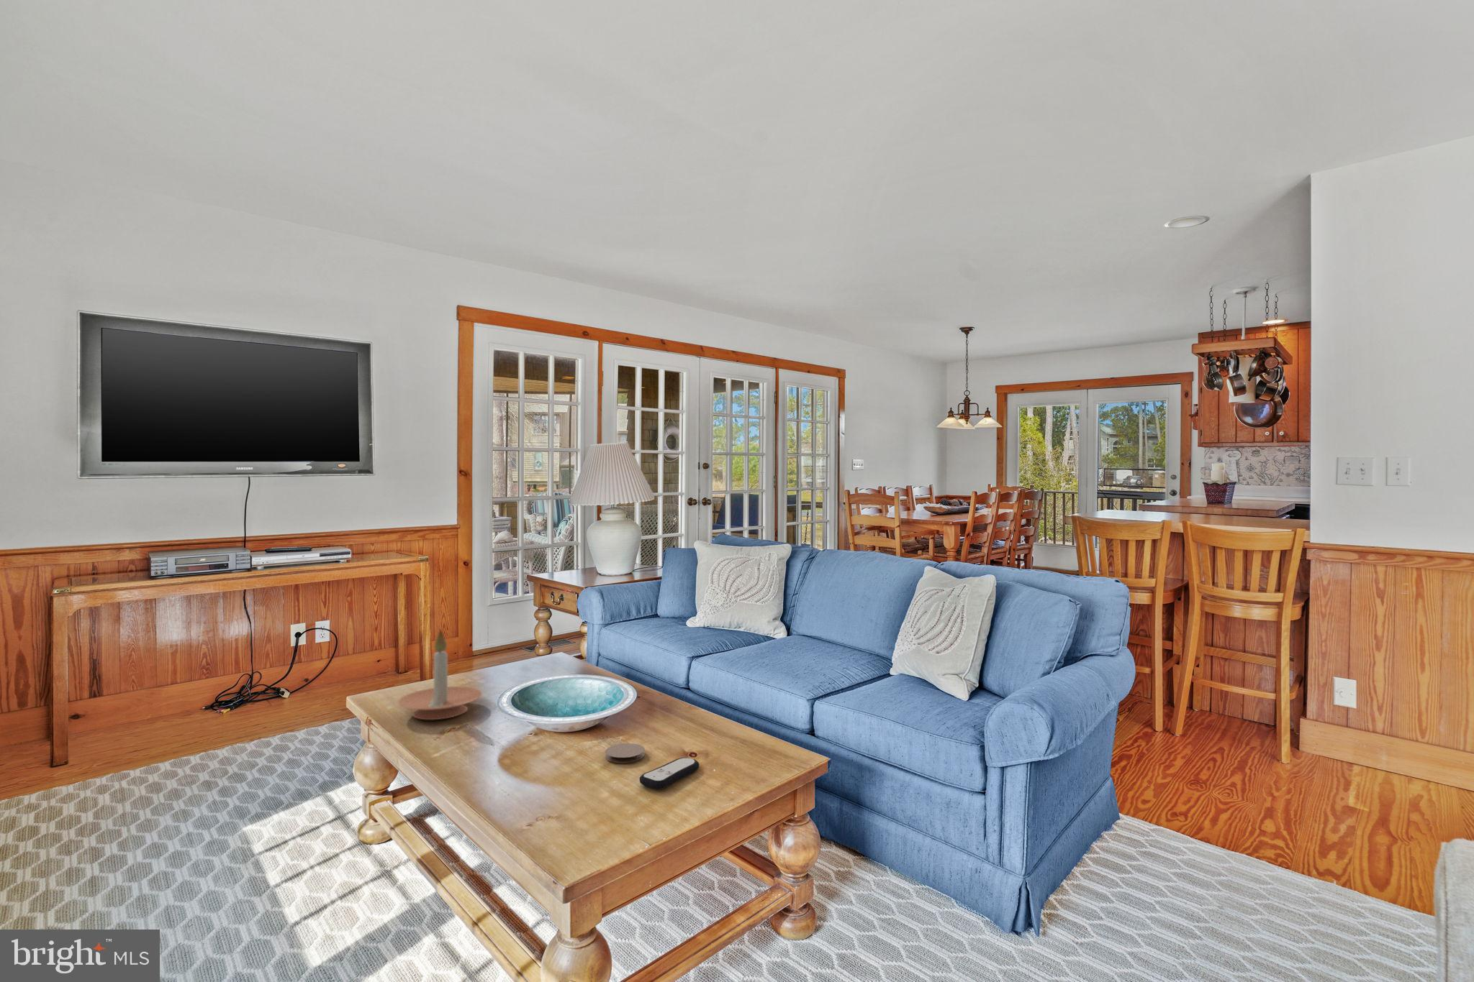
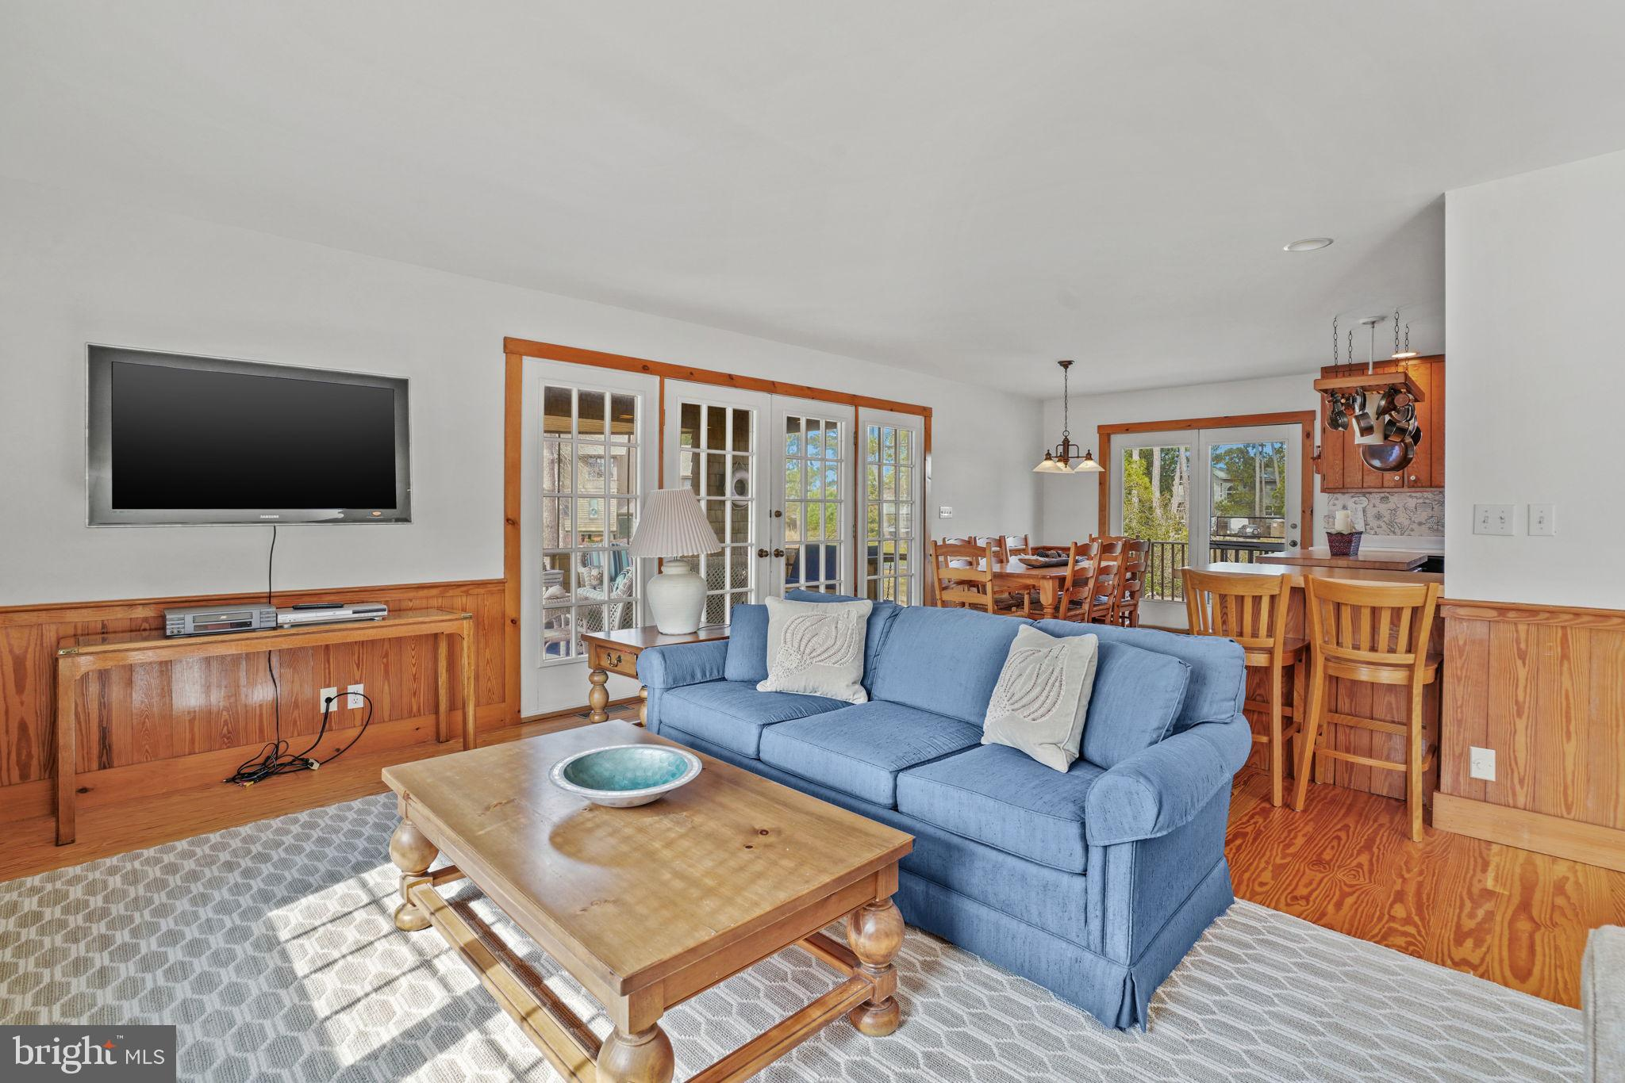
- remote control (671, 772)
- candle holder (441, 670)
- coaster (625, 753)
